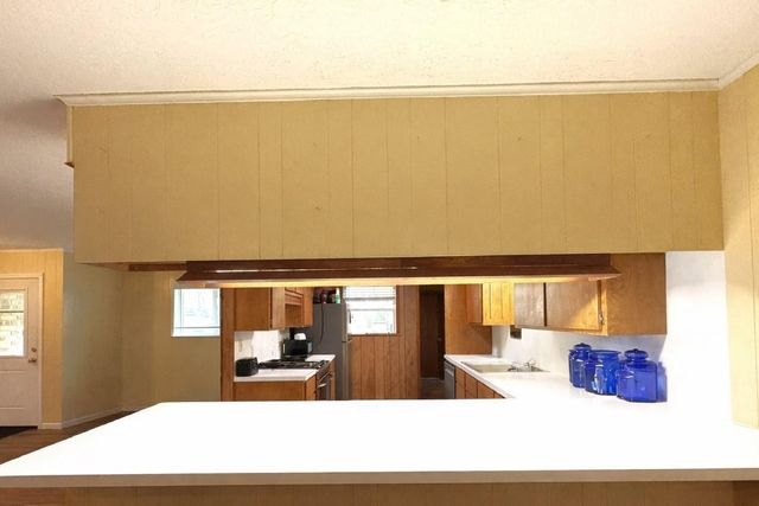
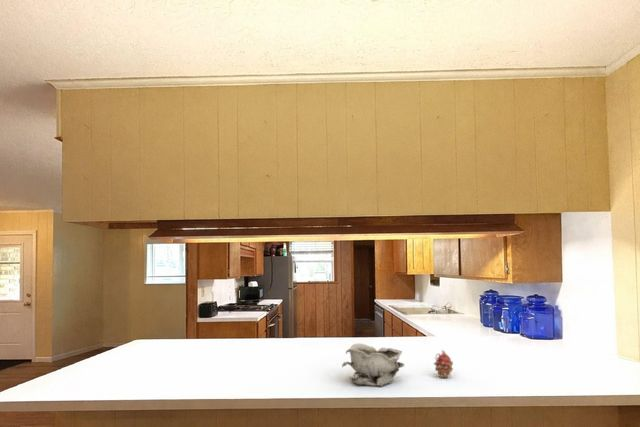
+ fruit (443, 362)
+ bowl (374, 364)
